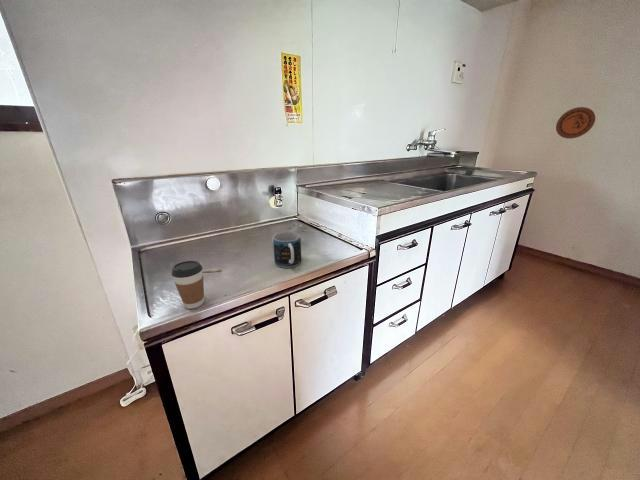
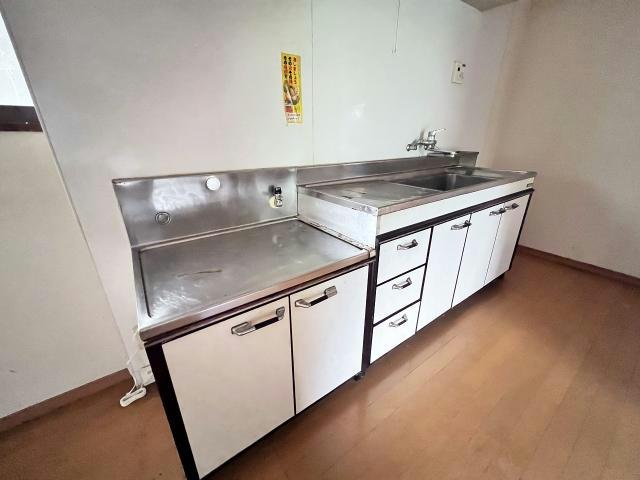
- coffee cup (190, 284)
- decorative plate (574, 123)
- mug (288, 252)
